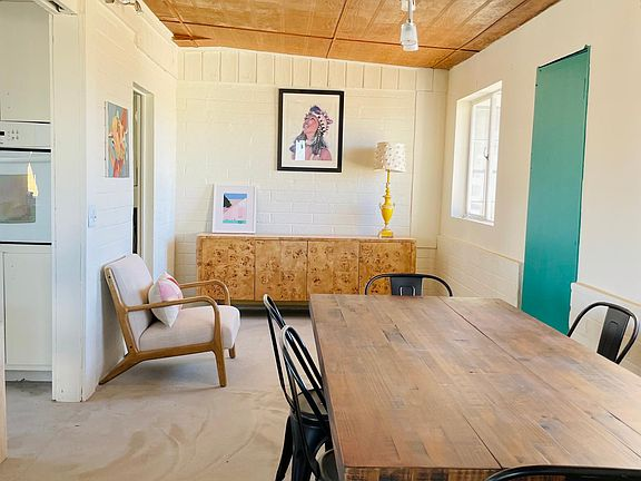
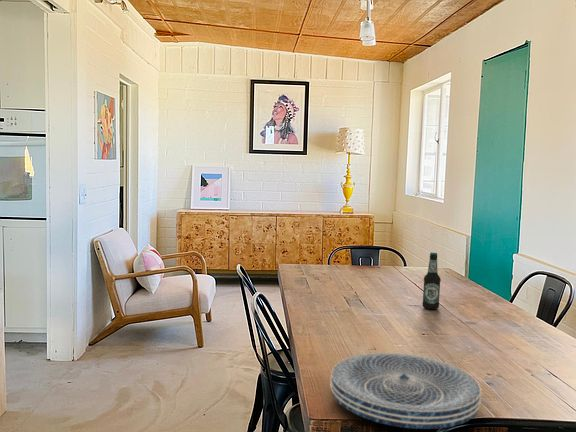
+ bottle (432, 280)
+ placemat (403, 388)
